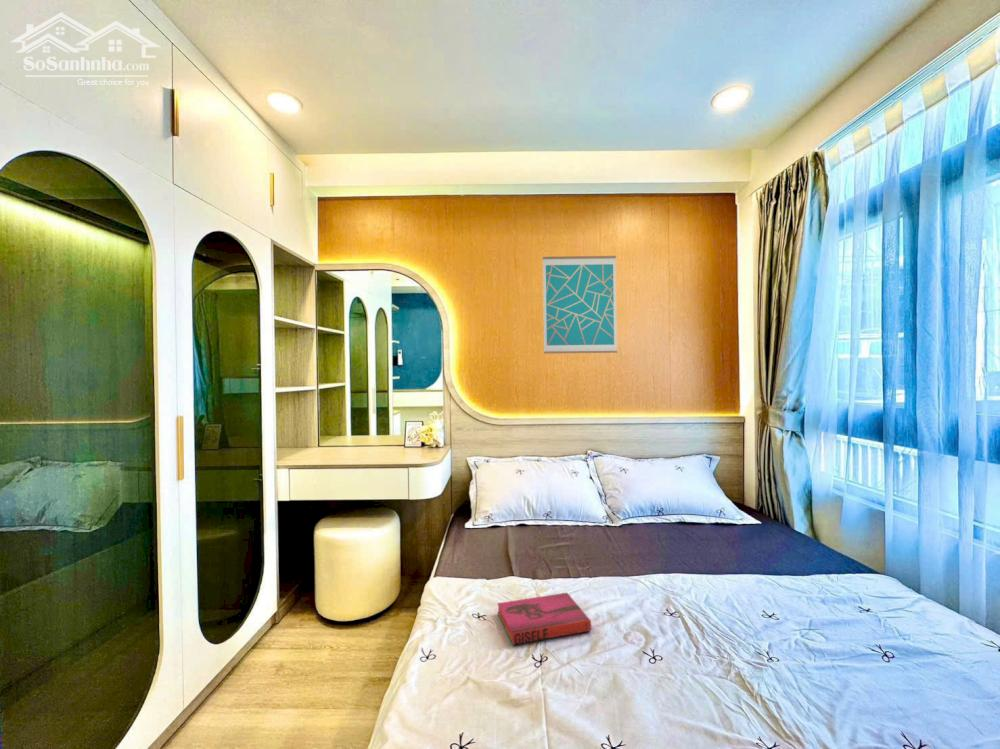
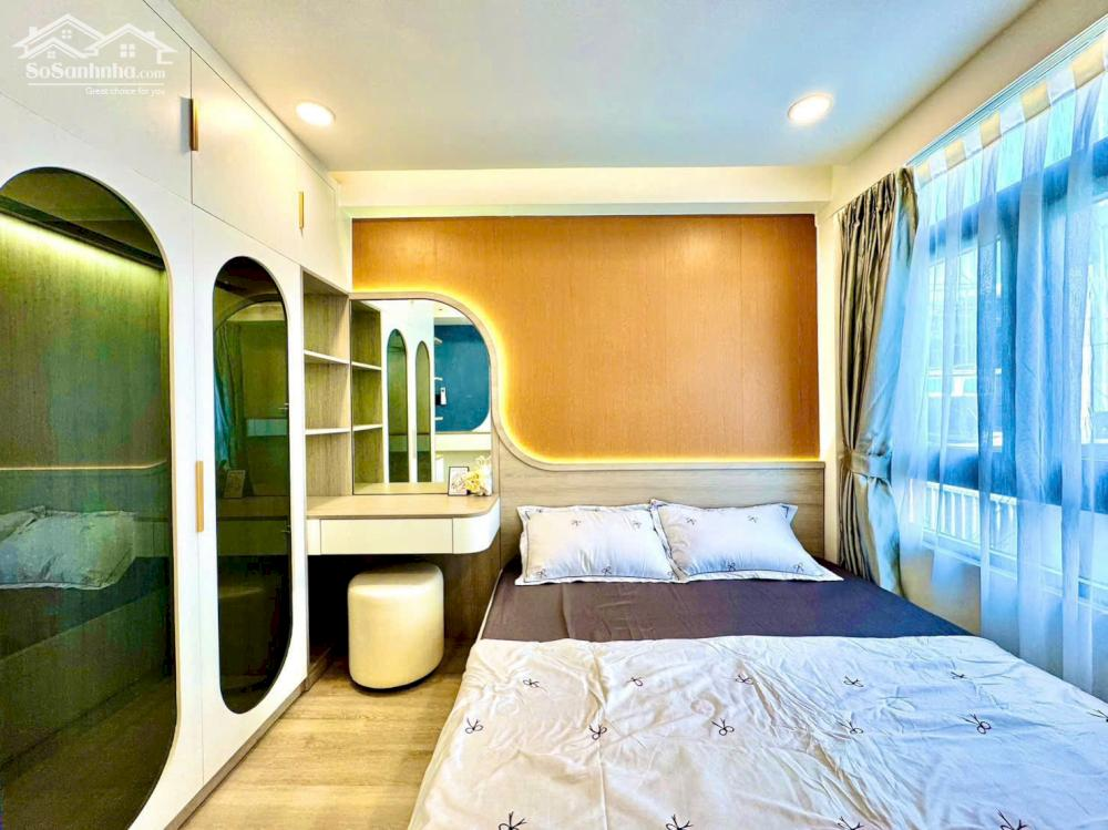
- wall art (579, 304)
- hardback book (542, 616)
